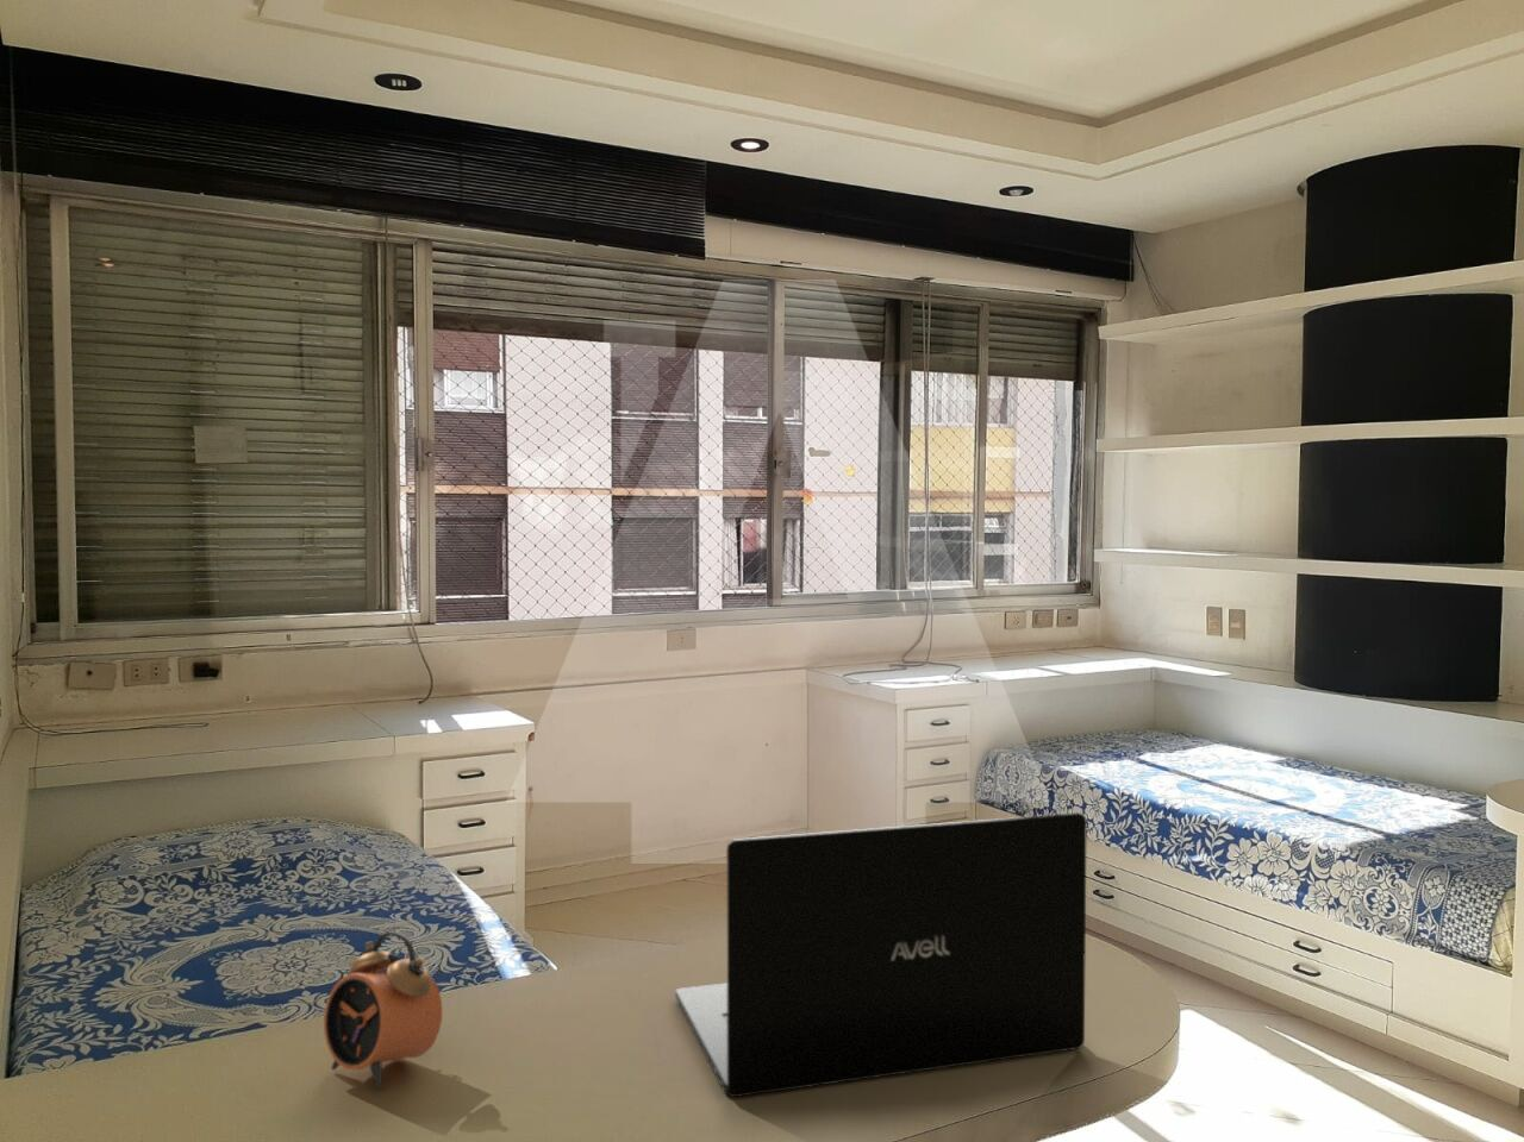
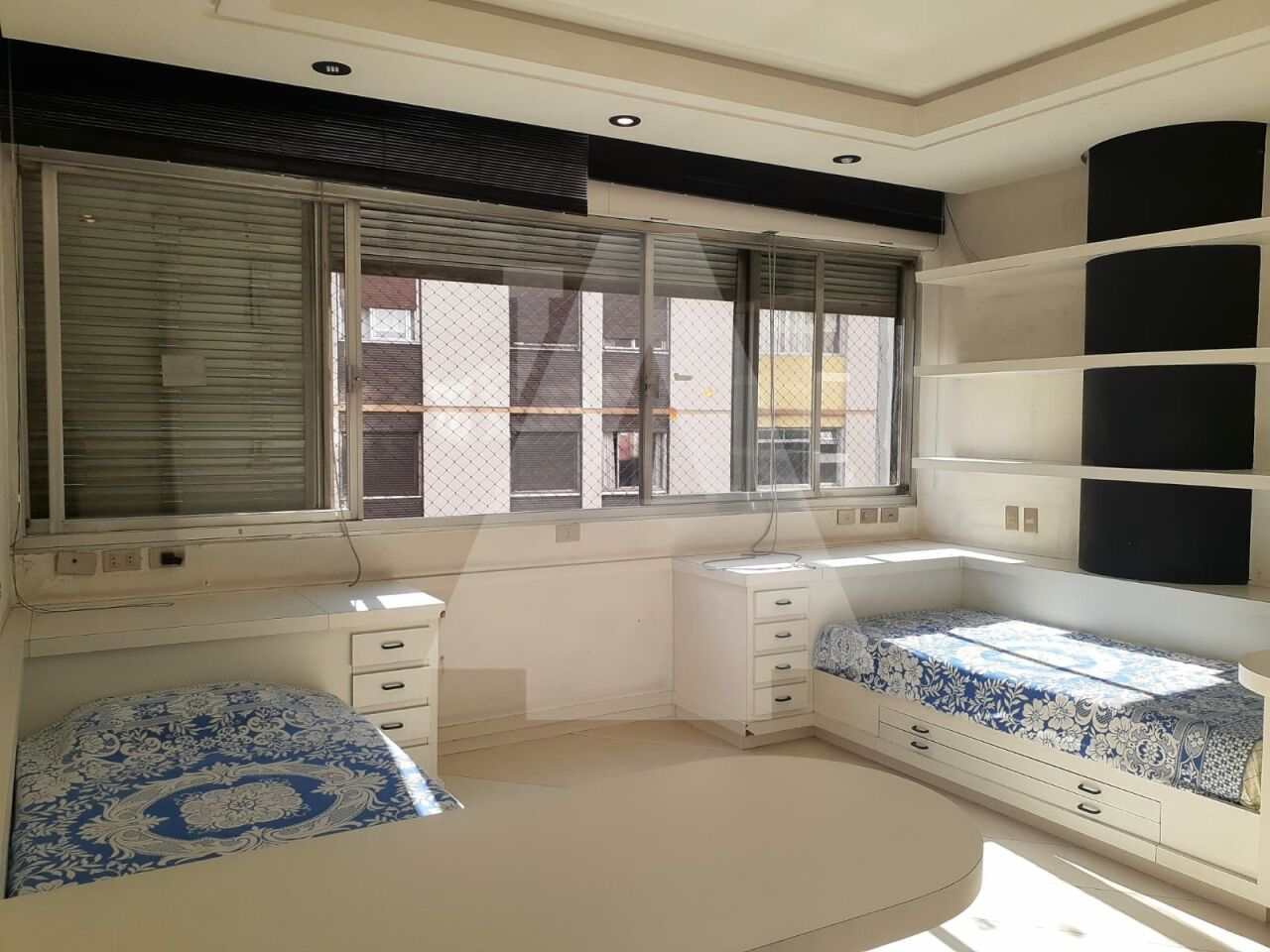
- alarm clock (382, 1002)
- laptop (869, 910)
